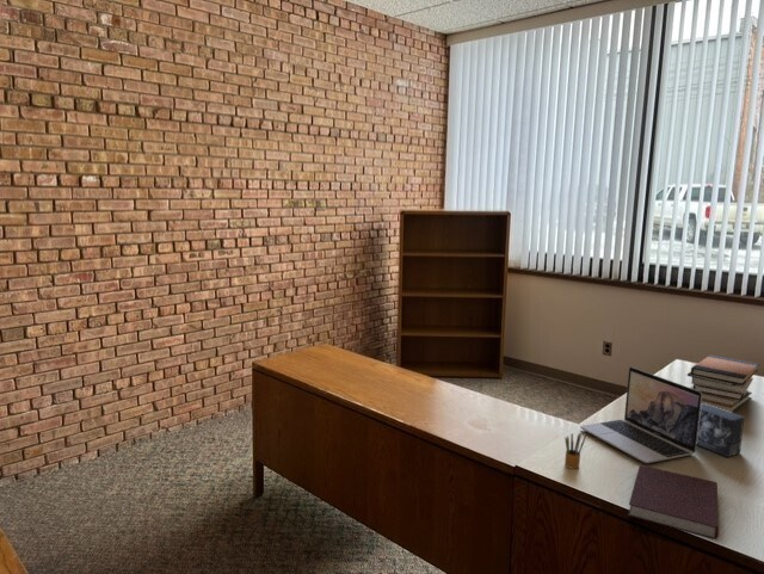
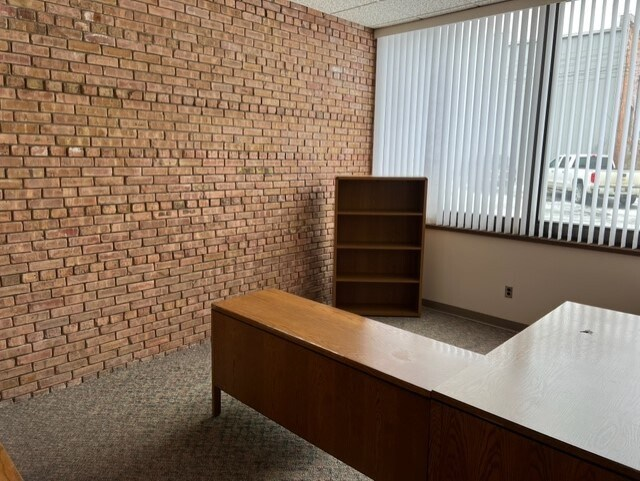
- pencil box (573, 450)
- laptop (637, 411)
- notebook (674, 498)
- book stack (722, 382)
- small box (715, 428)
